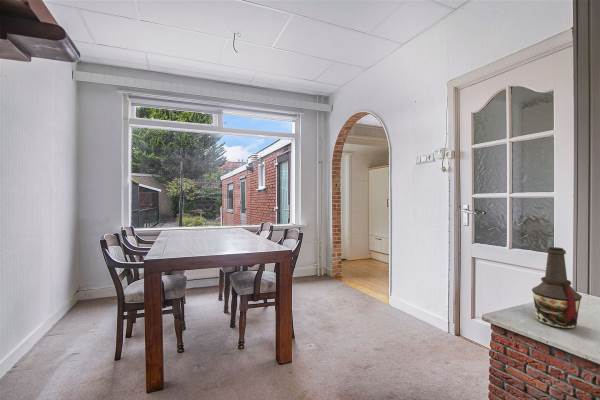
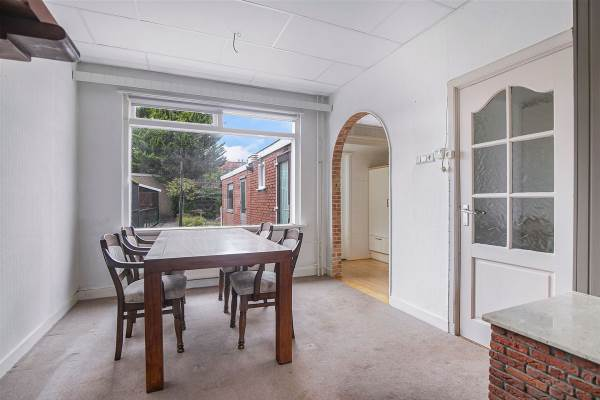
- bottle (557, 286)
